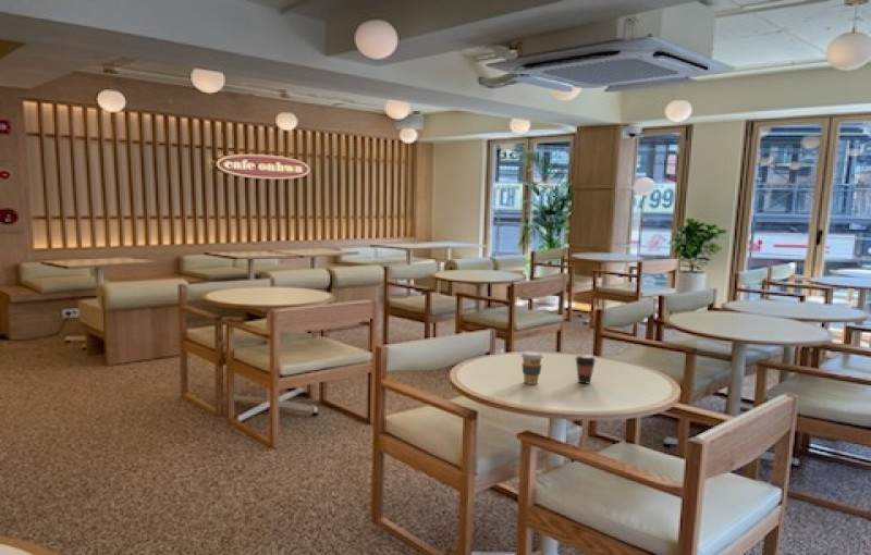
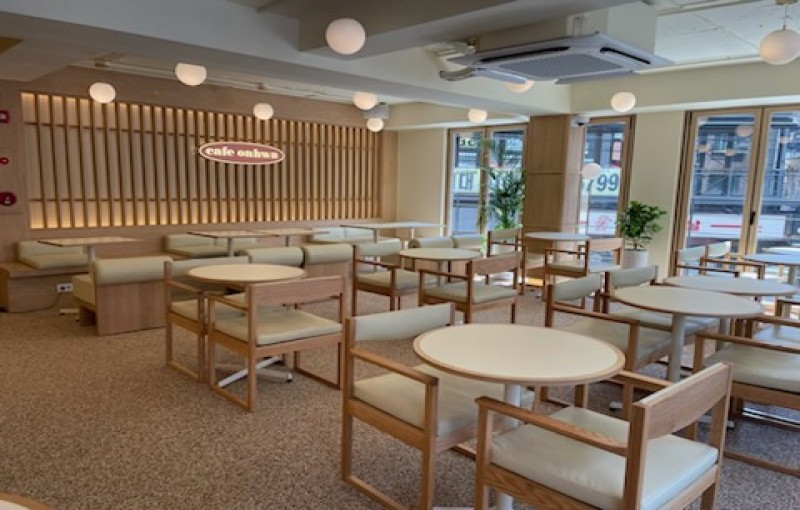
- coffee cup (585, 368)
- coffee cup (531, 367)
